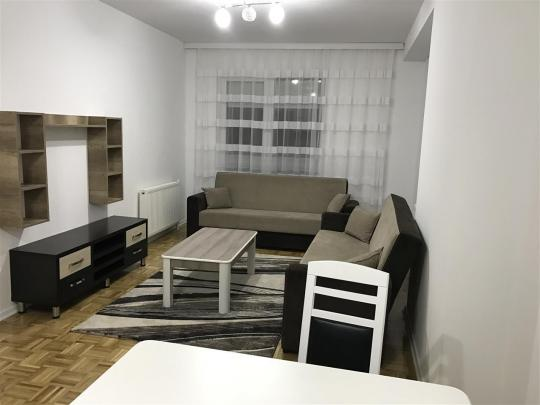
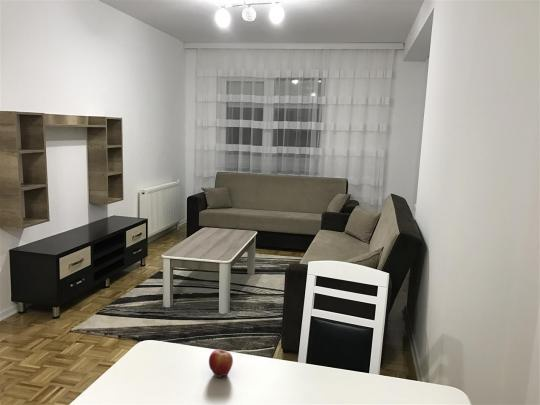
+ apple (220, 362)
